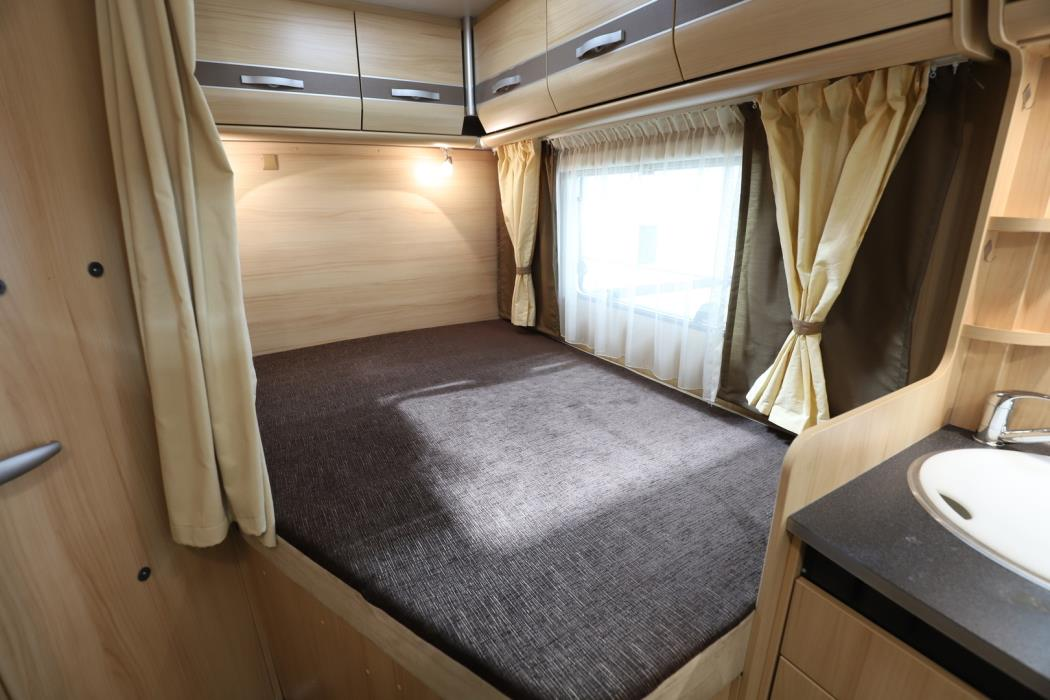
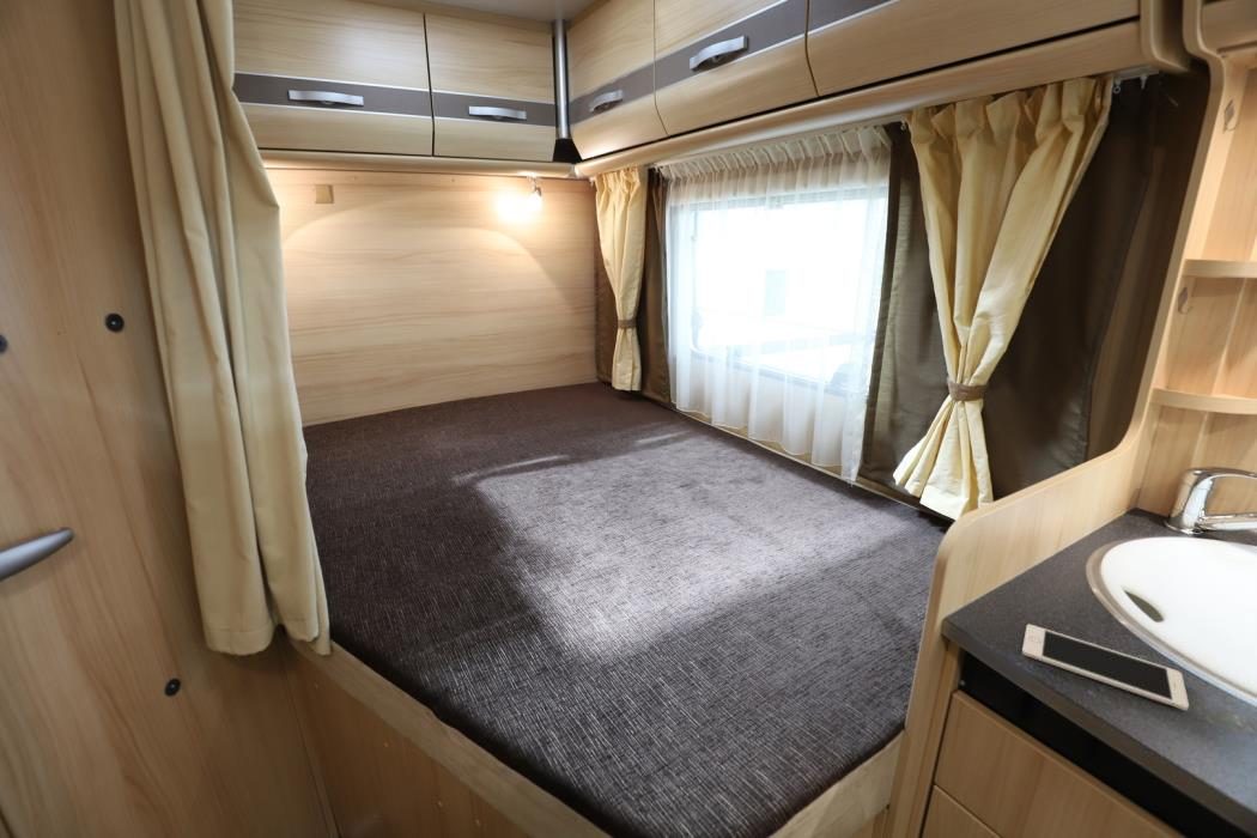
+ cell phone (1099, 662)
